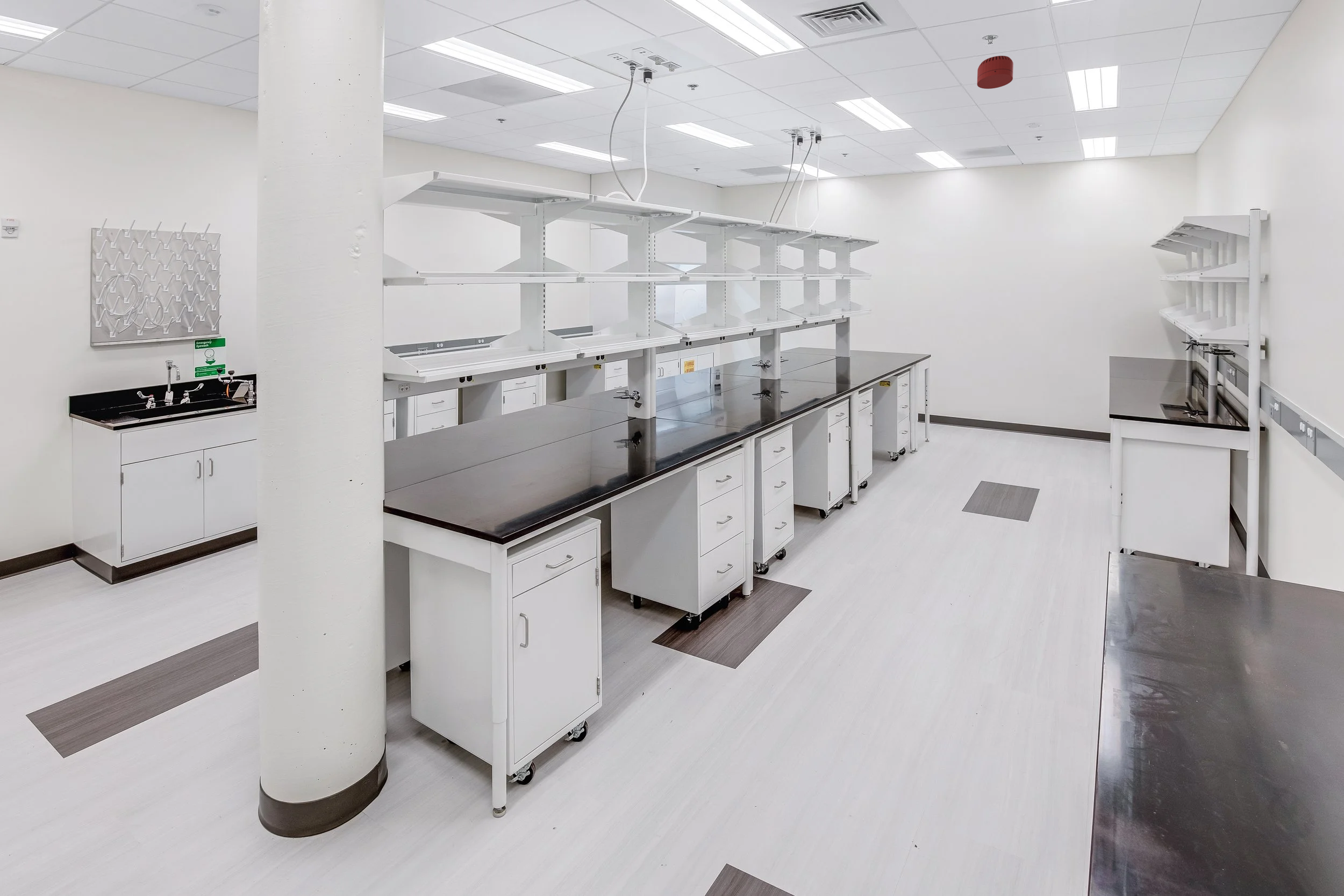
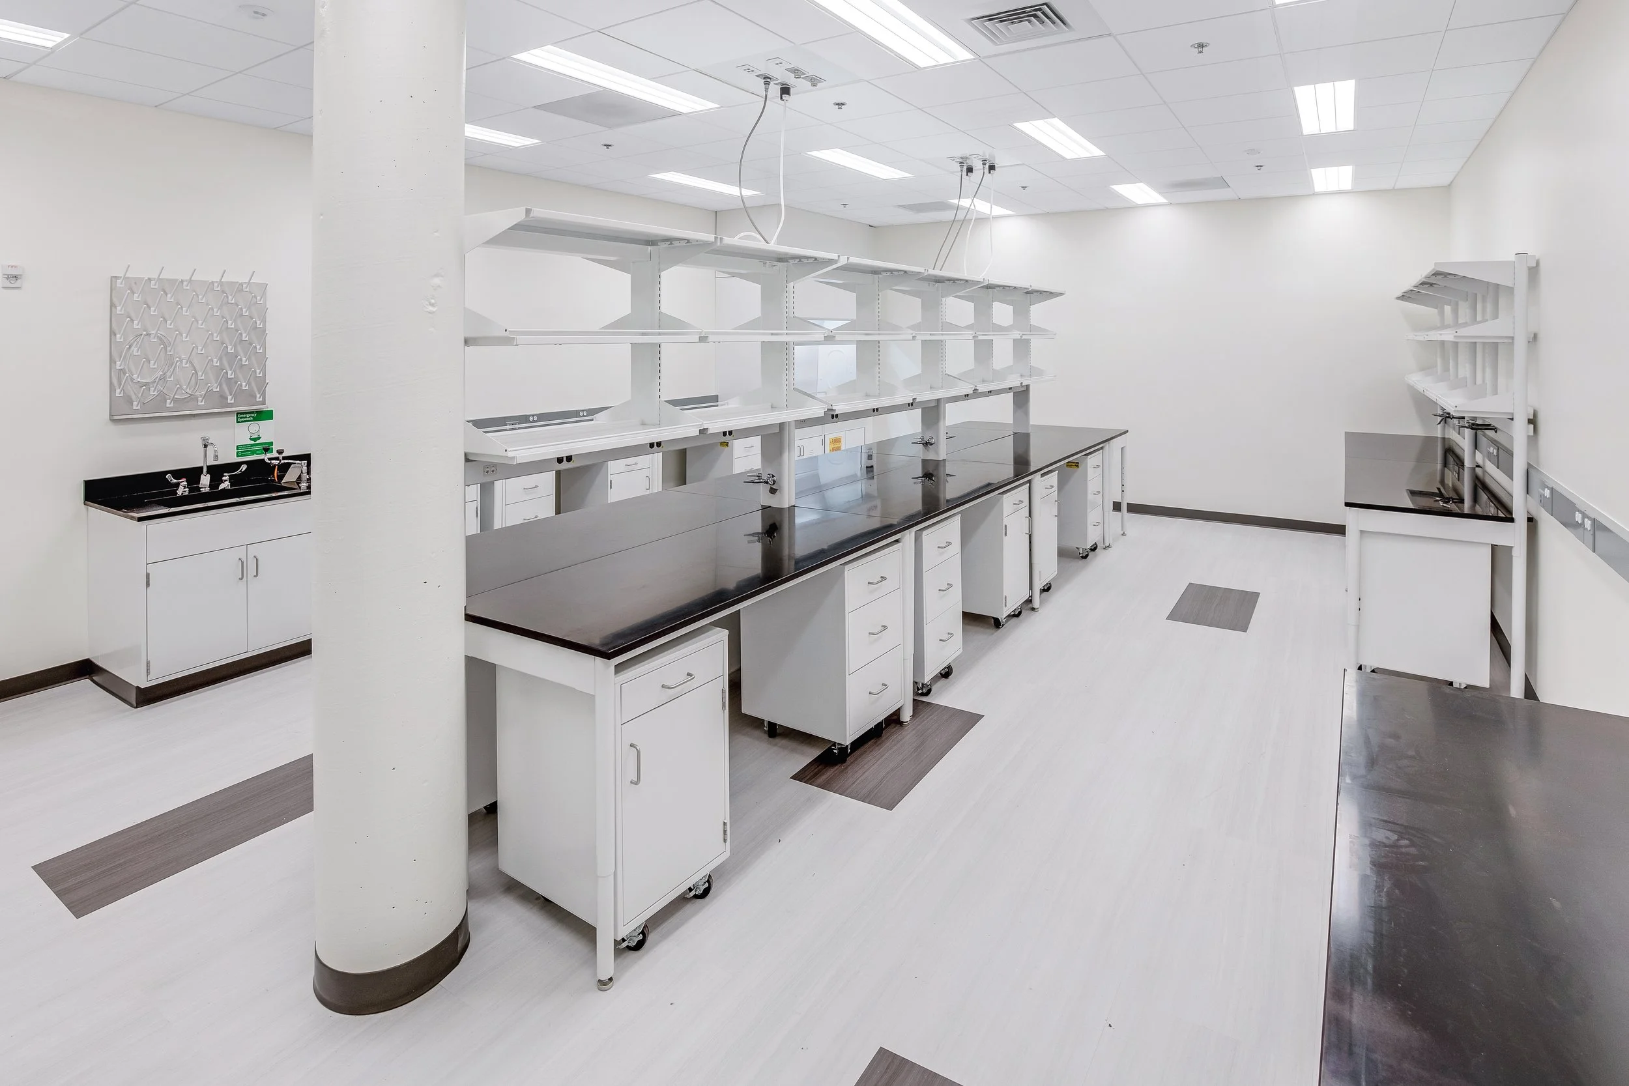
- smoke detector (995, 71)
